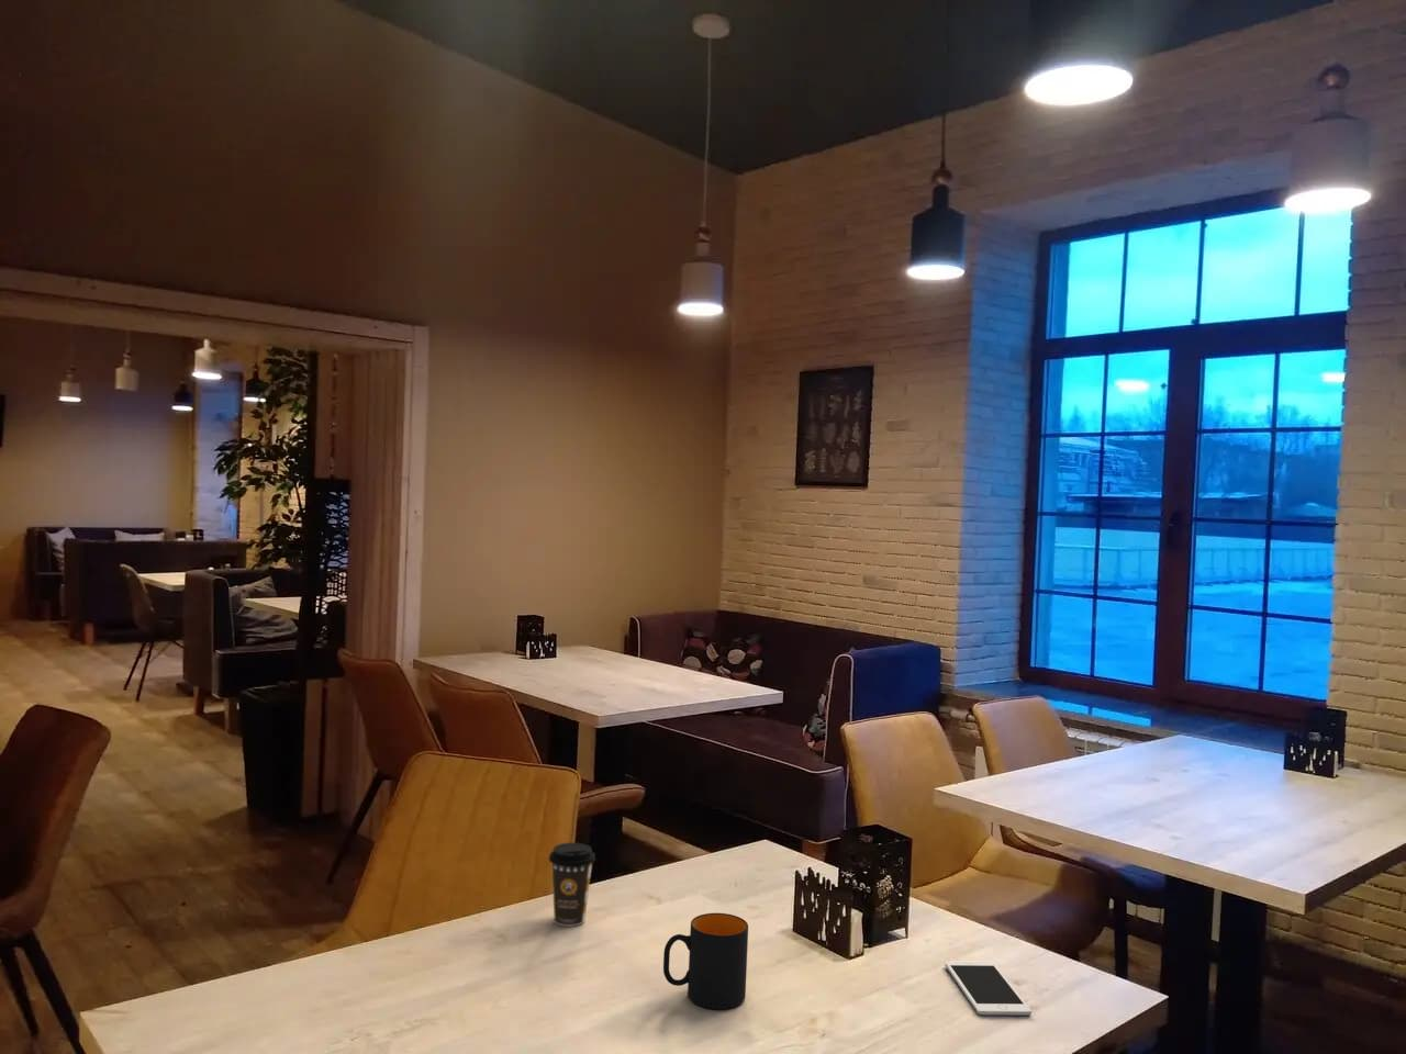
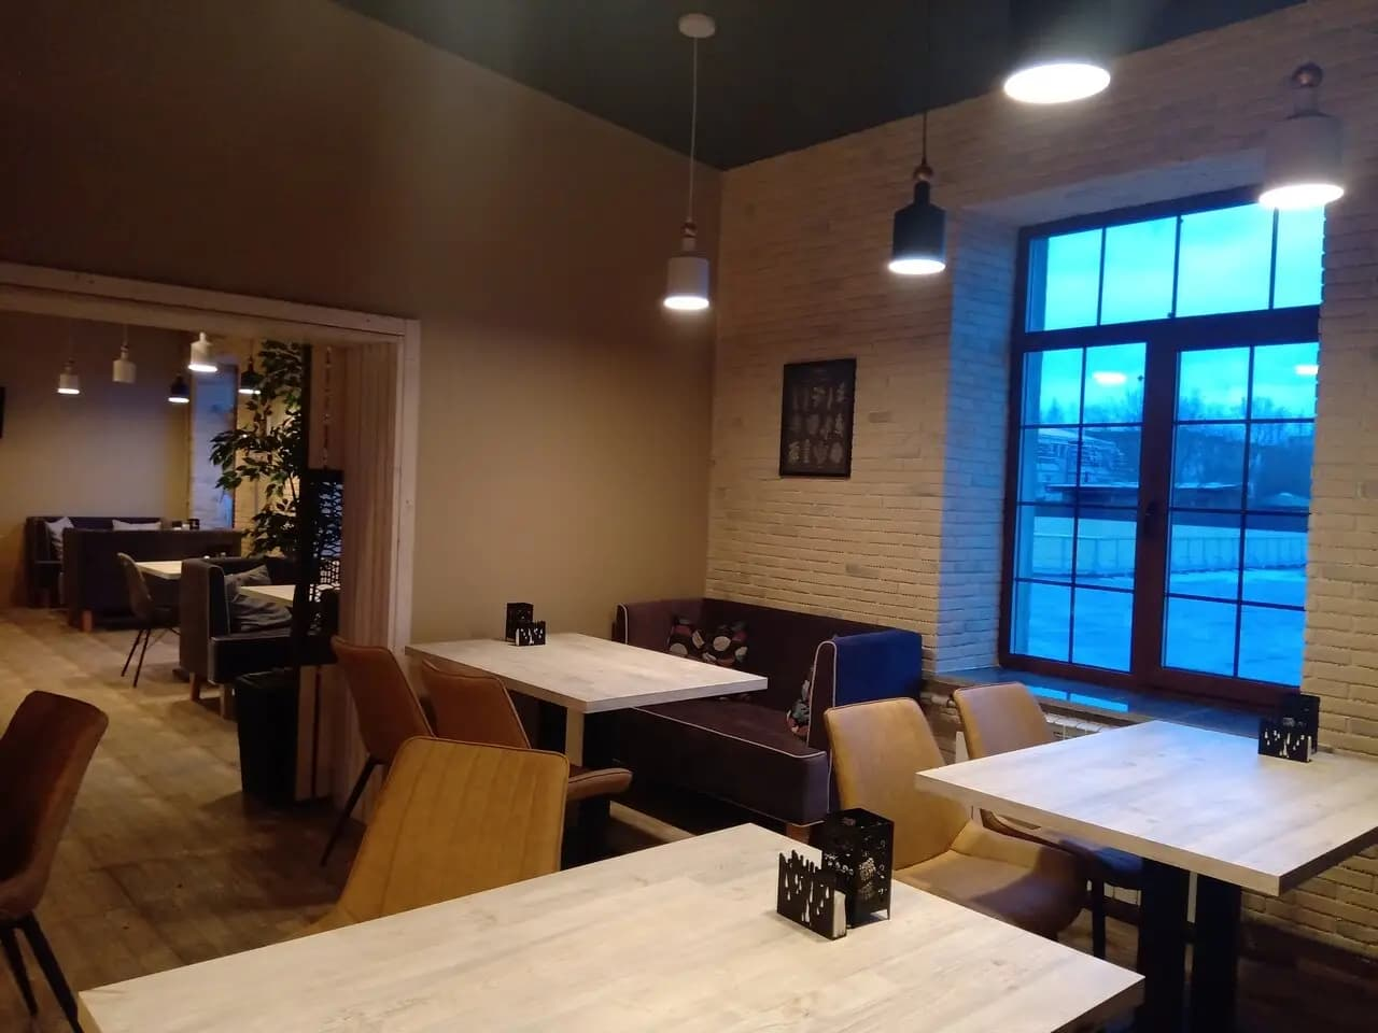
- mug (705, 960)
- cell phone (985, 986)
- coffee cup (570, 884)
